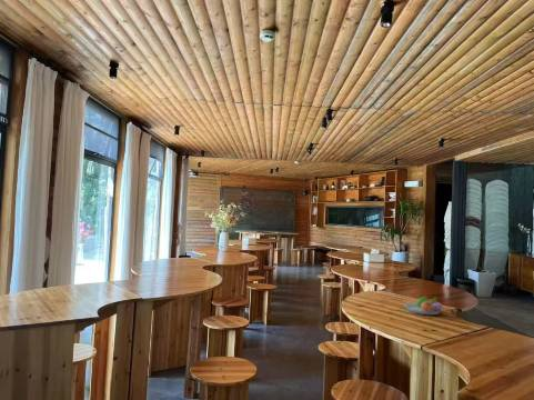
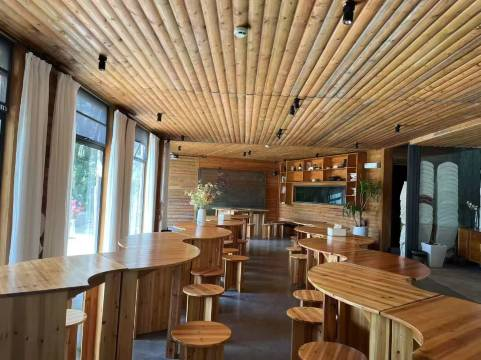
- fruit bowl (423, 303)
